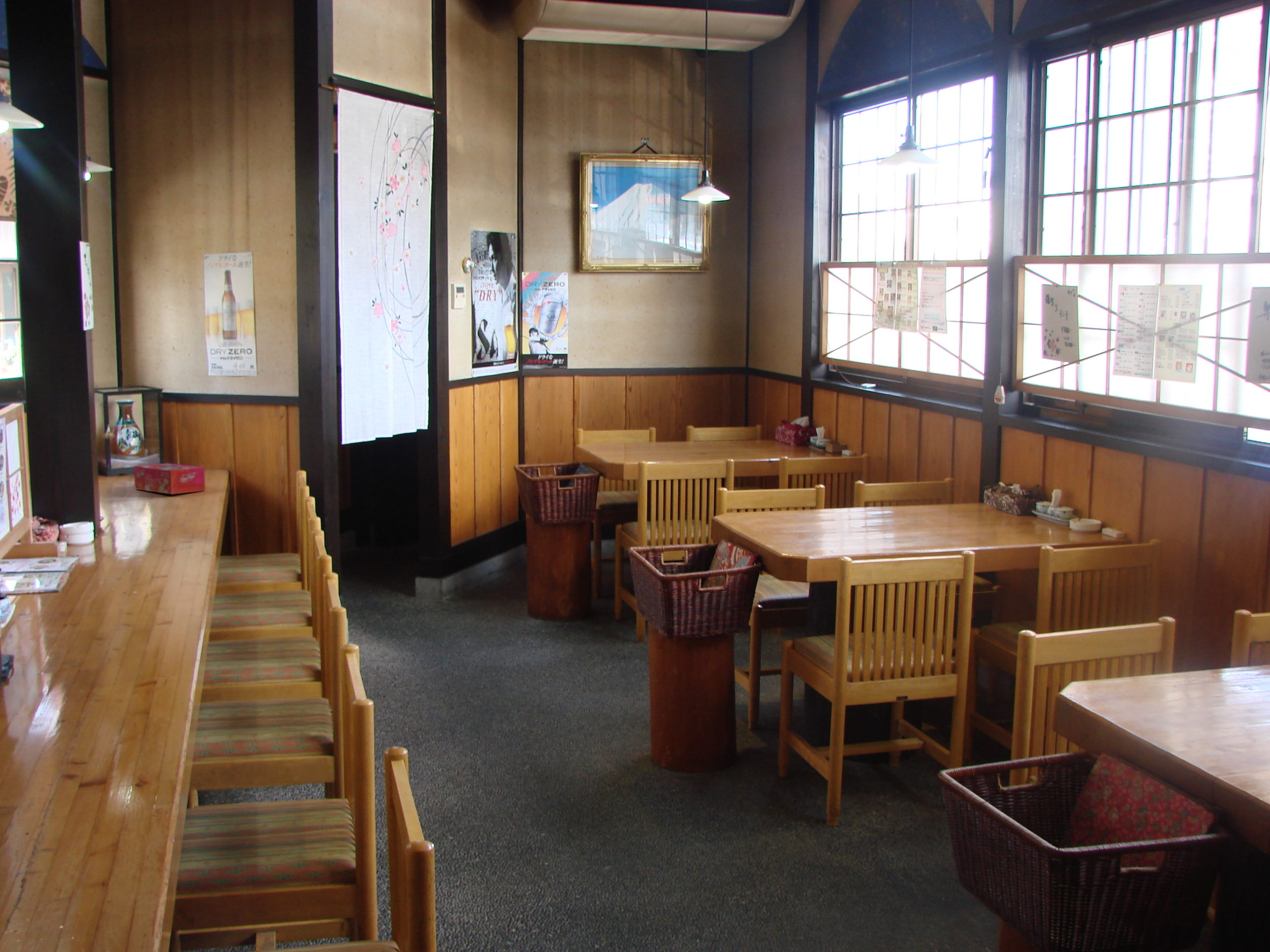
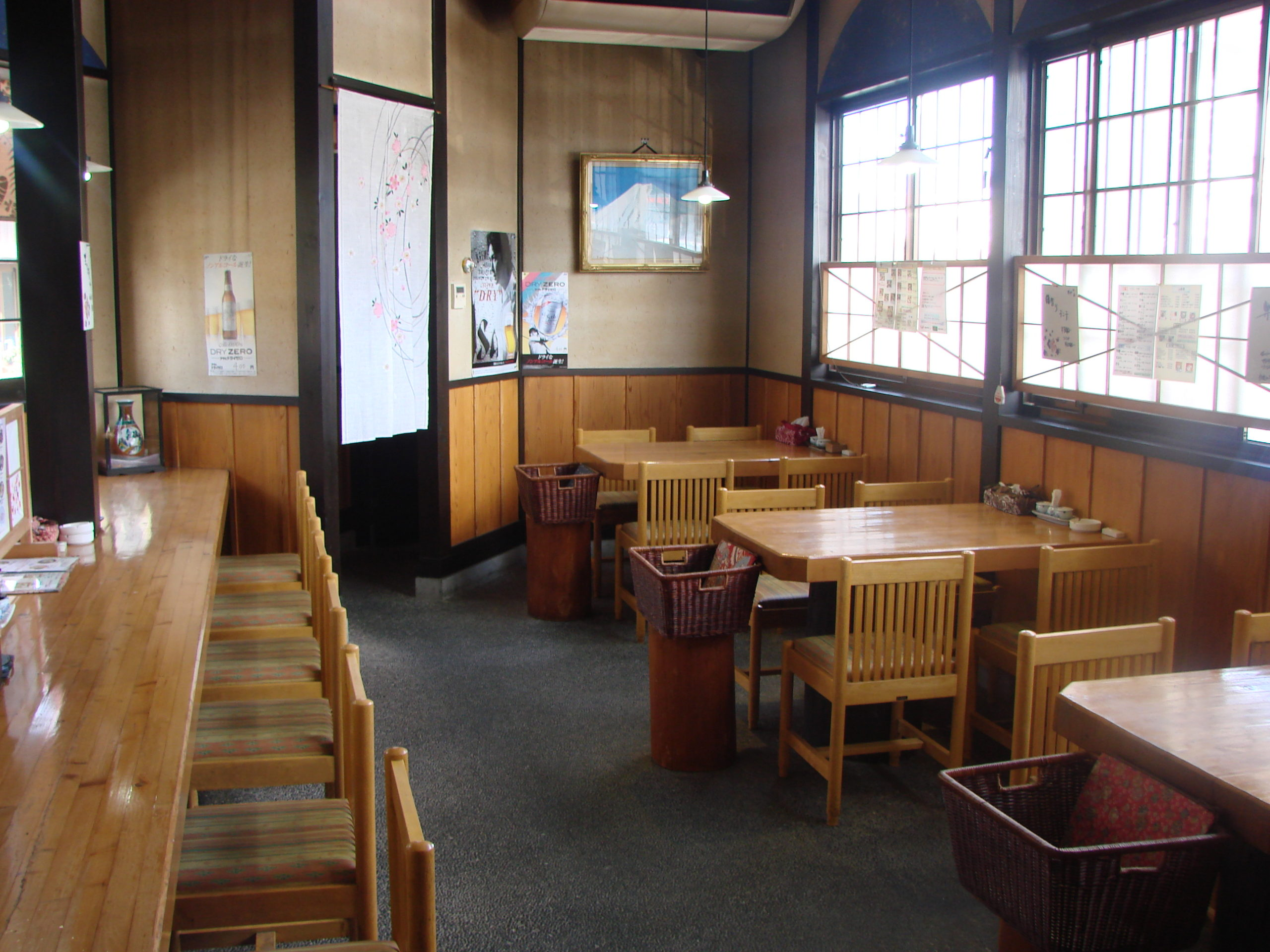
- tissue box (169, 478)
